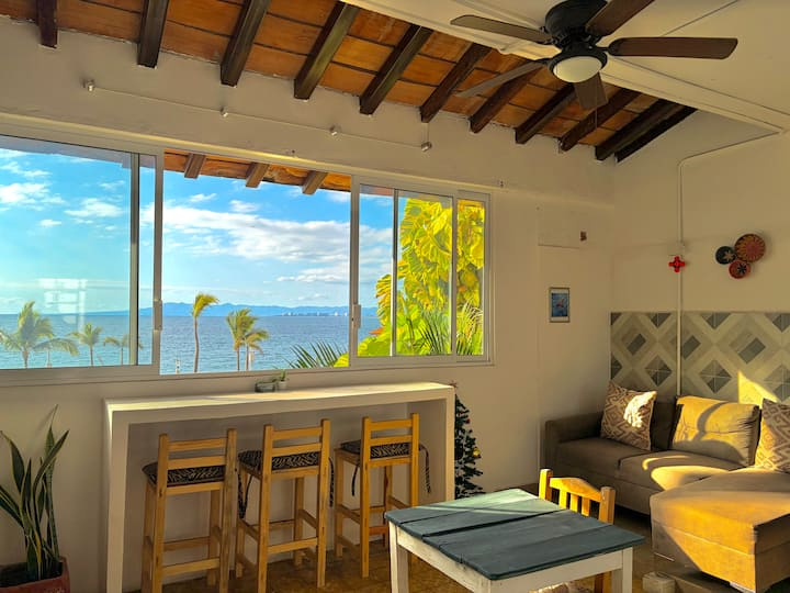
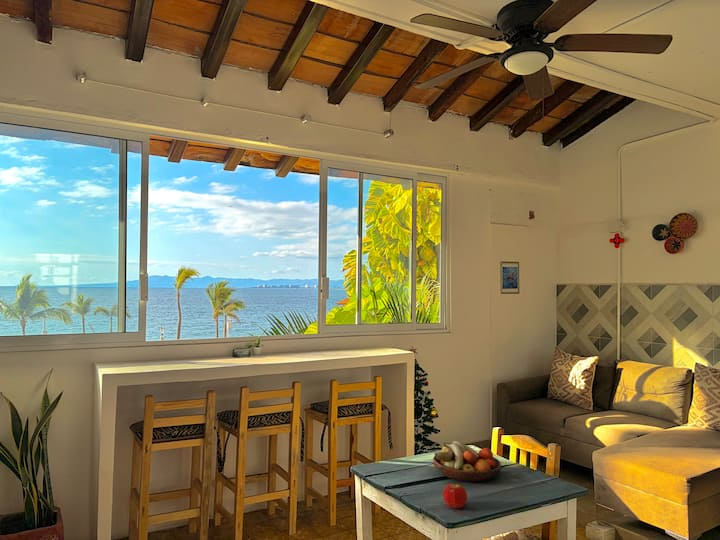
+ fruit bowl (466, 458)
+ fruit (455, 494)
